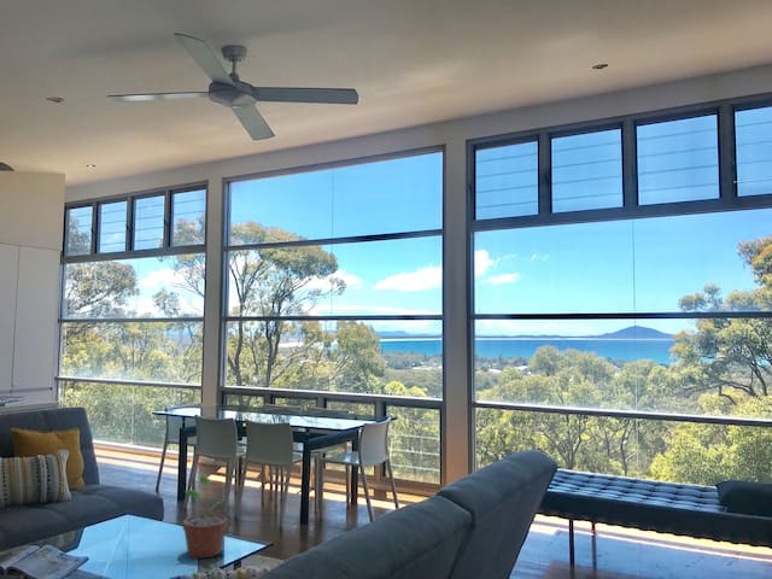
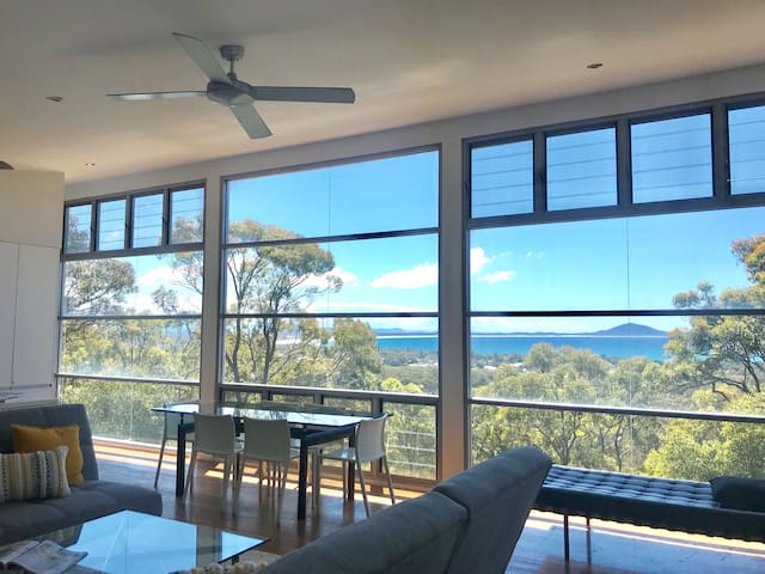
- potted plant (205, 515)
